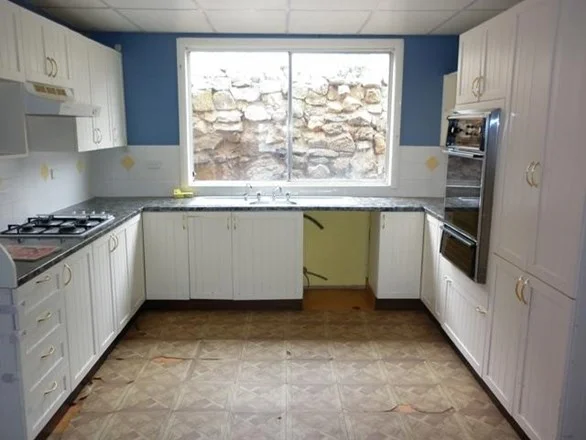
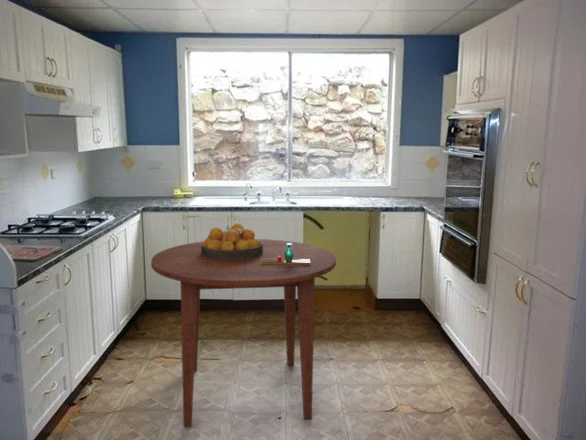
+ fruit bowl (232, 239)
+ vase (285, 253)
+ dining table (245, 287)
